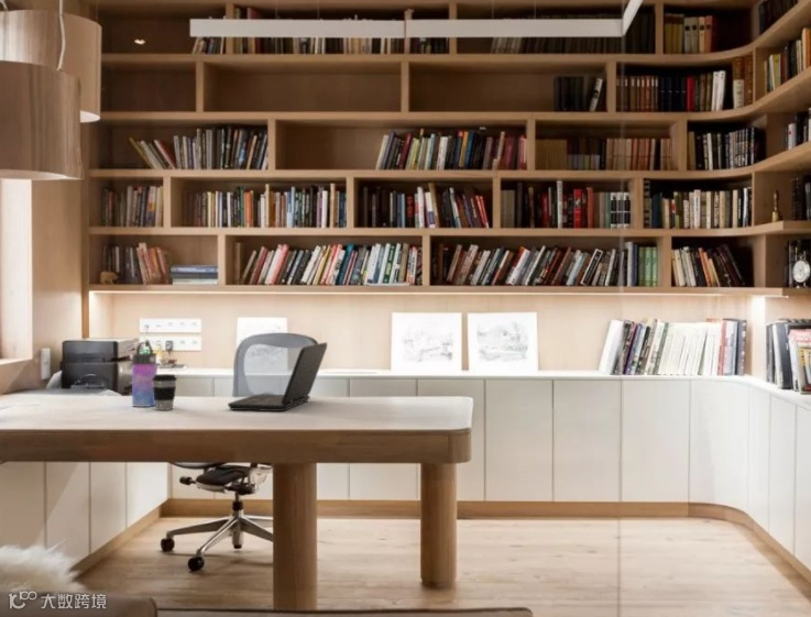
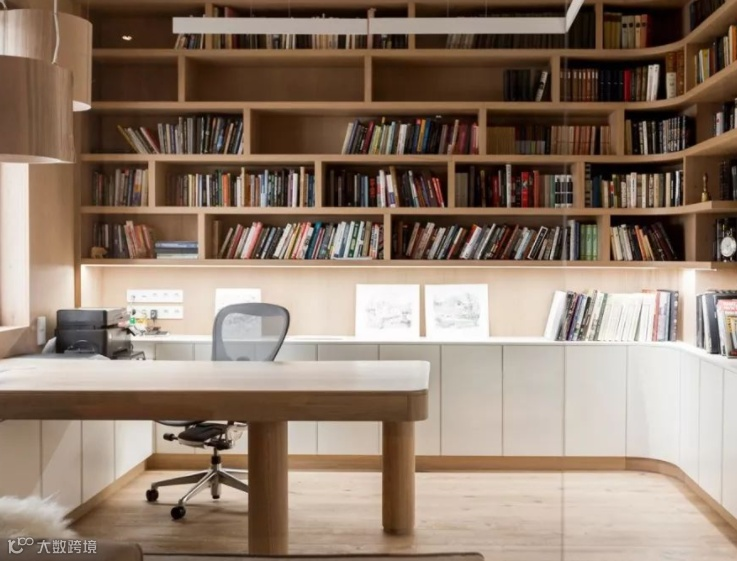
- water bottle (144, 373)
- laptop (289, 378)
- coffee cup (164, 392)
